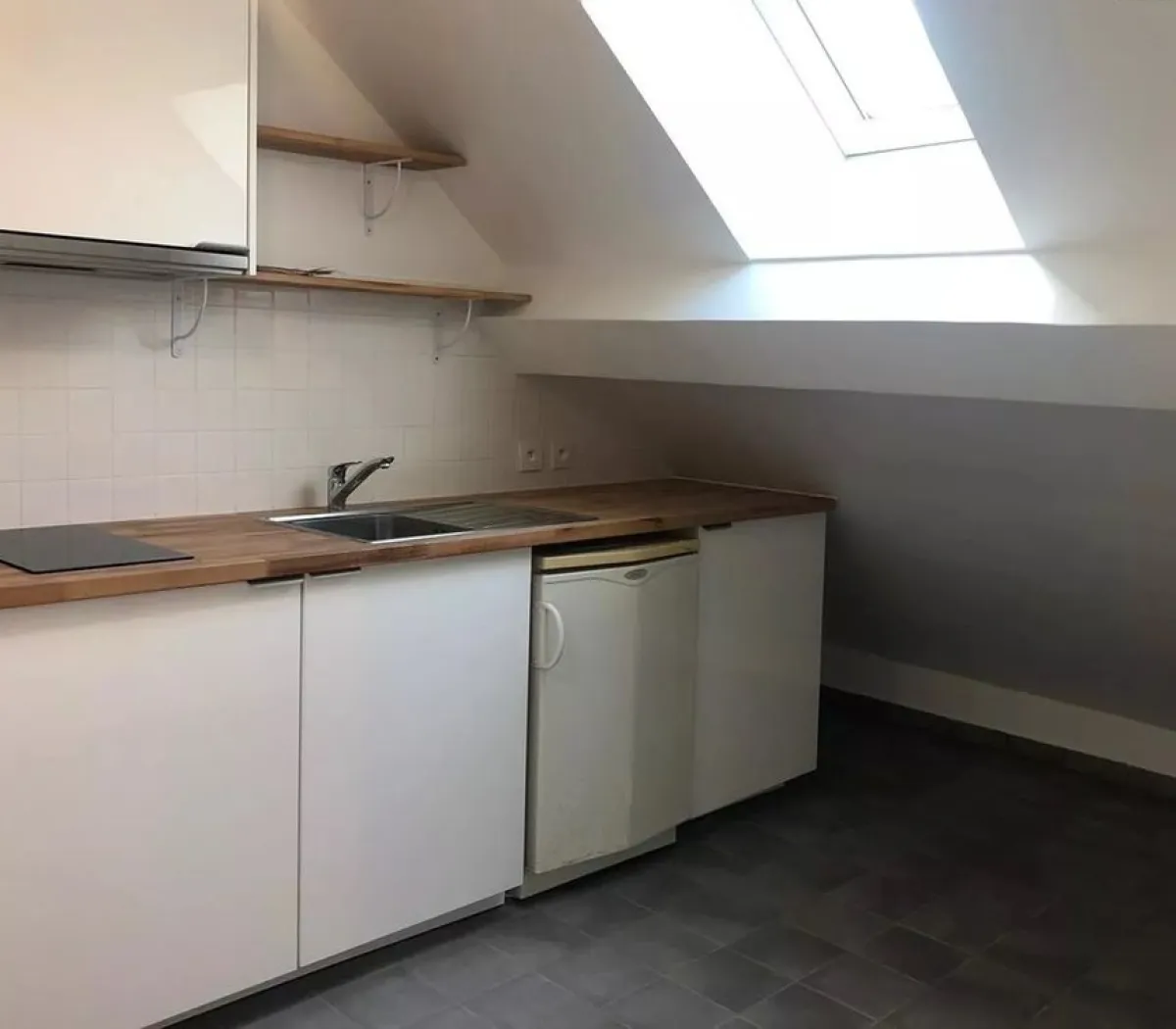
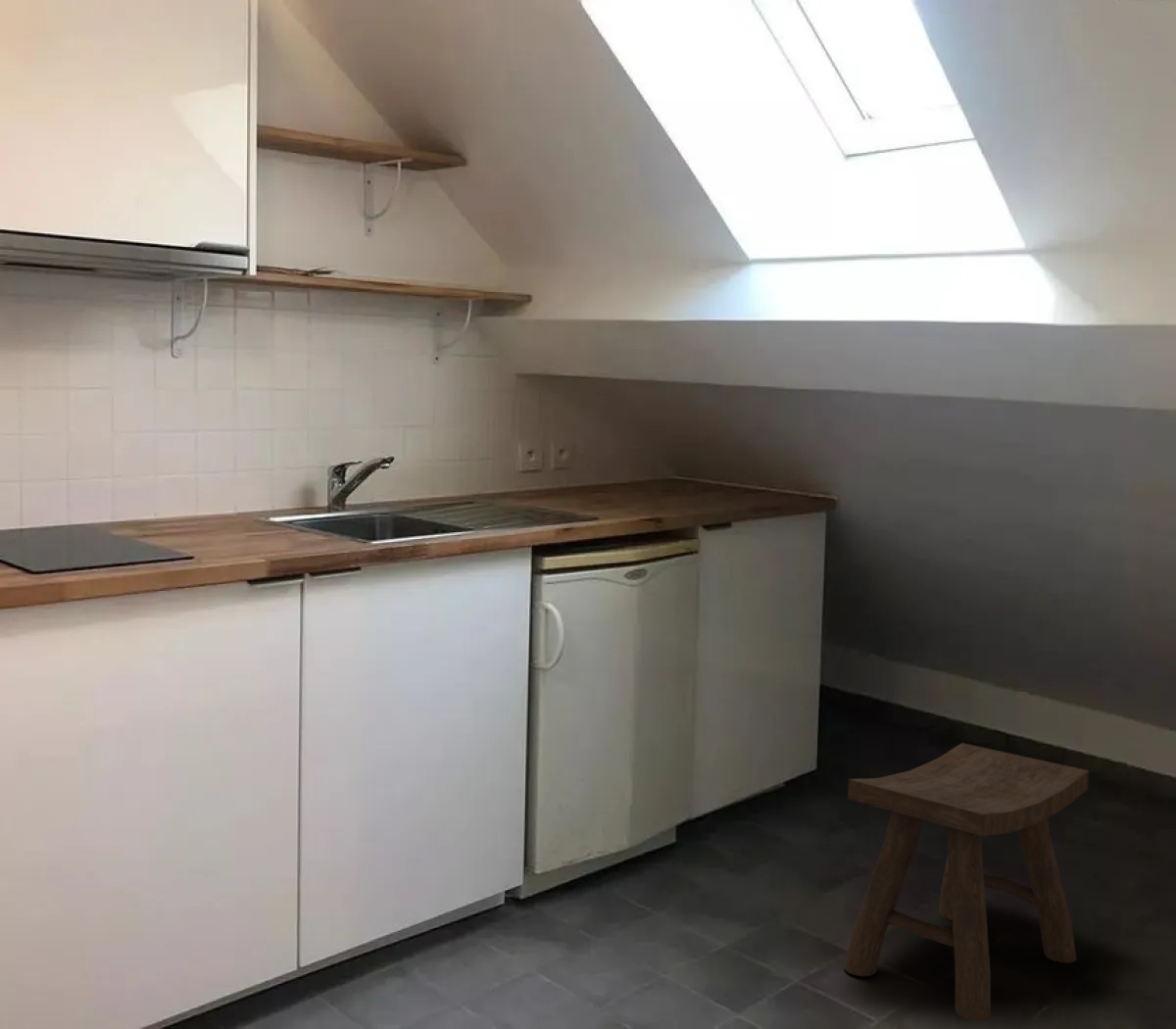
+ stool (966, 869)
